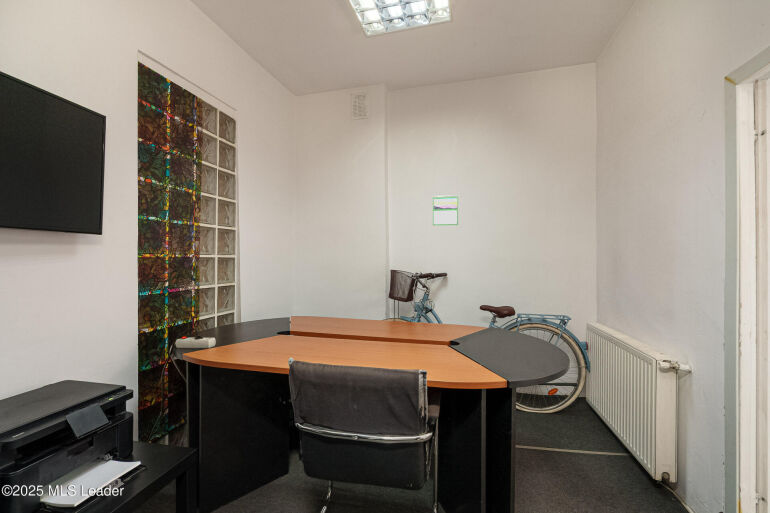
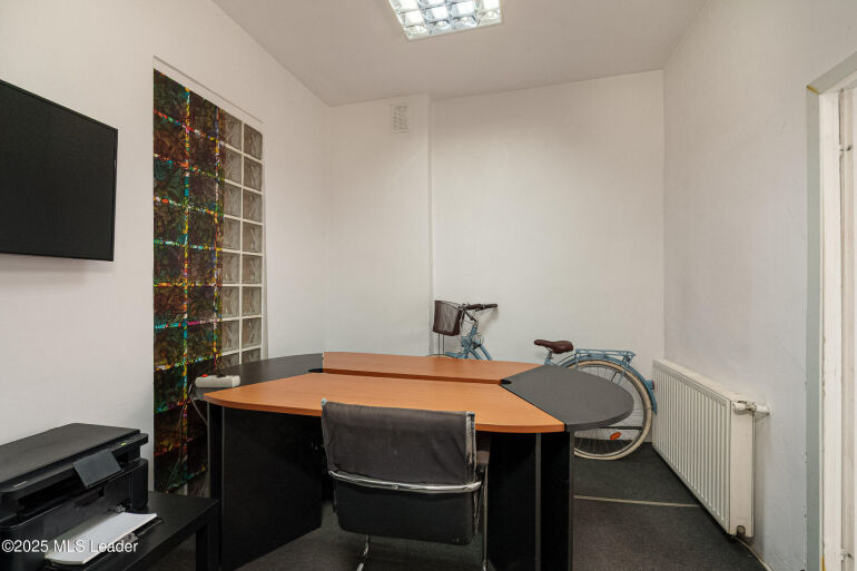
- calendar (445, 210)
